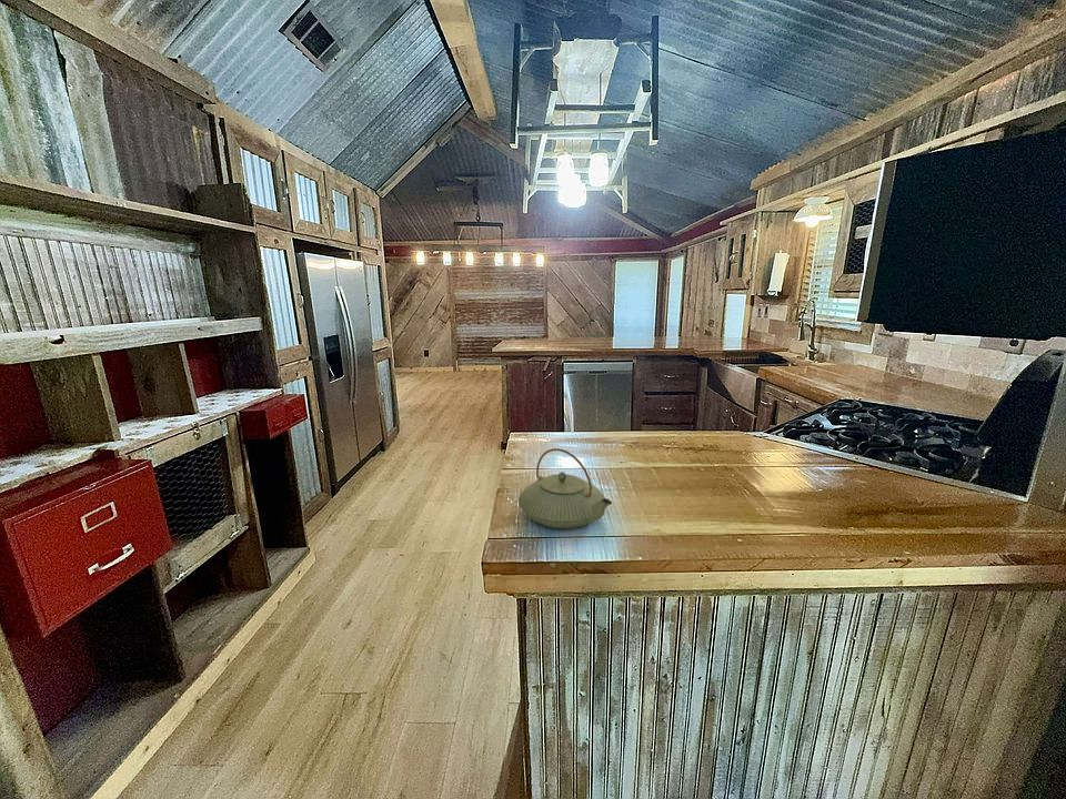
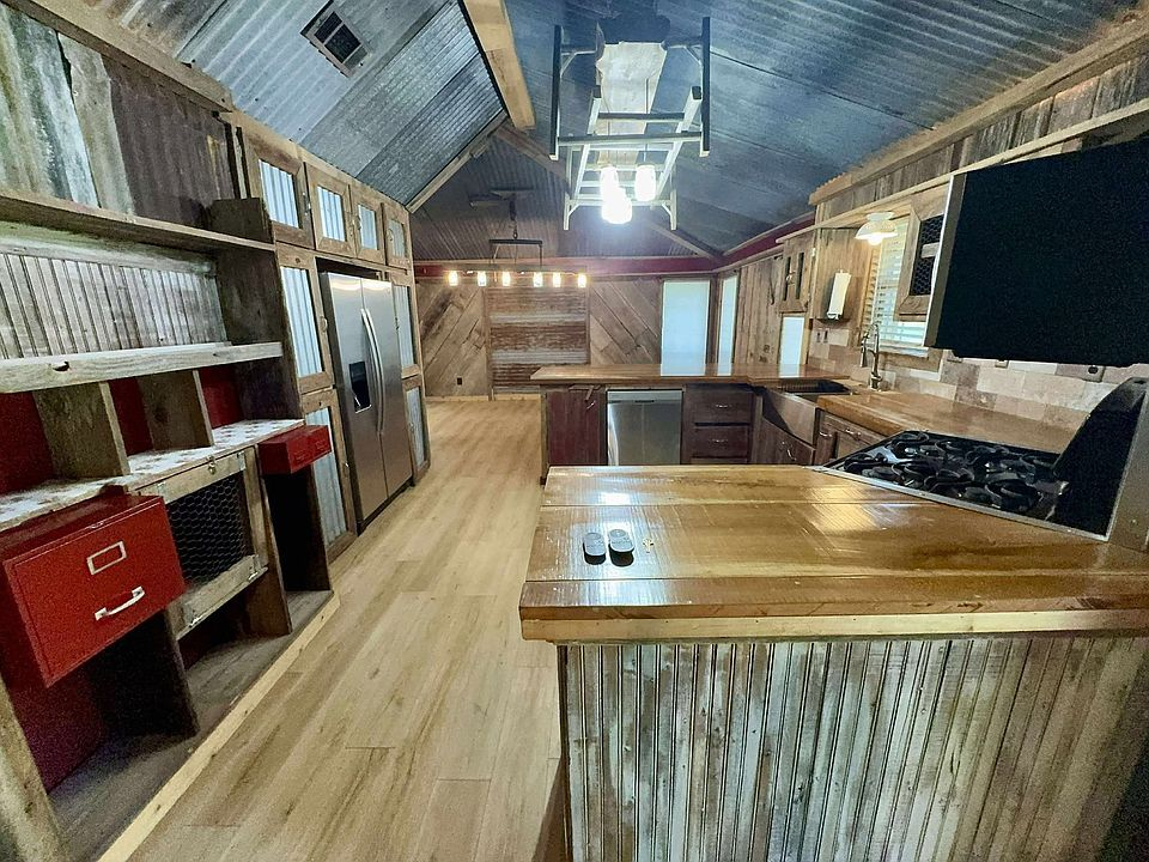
- teapot (566, 484)
